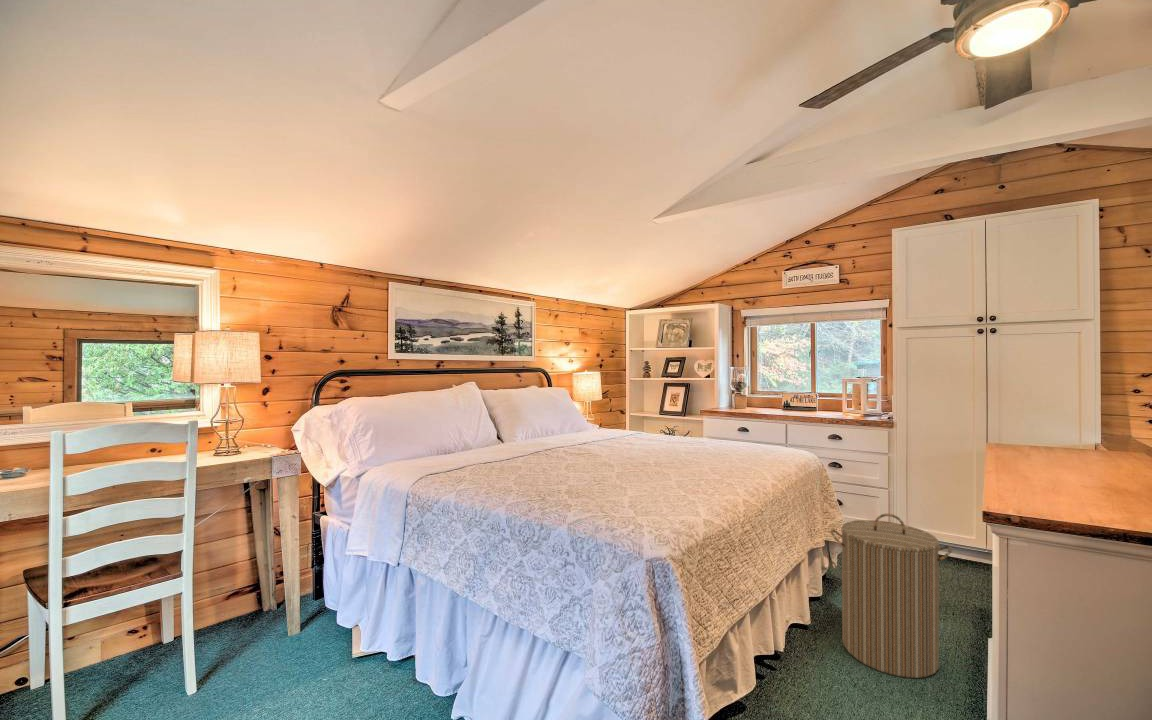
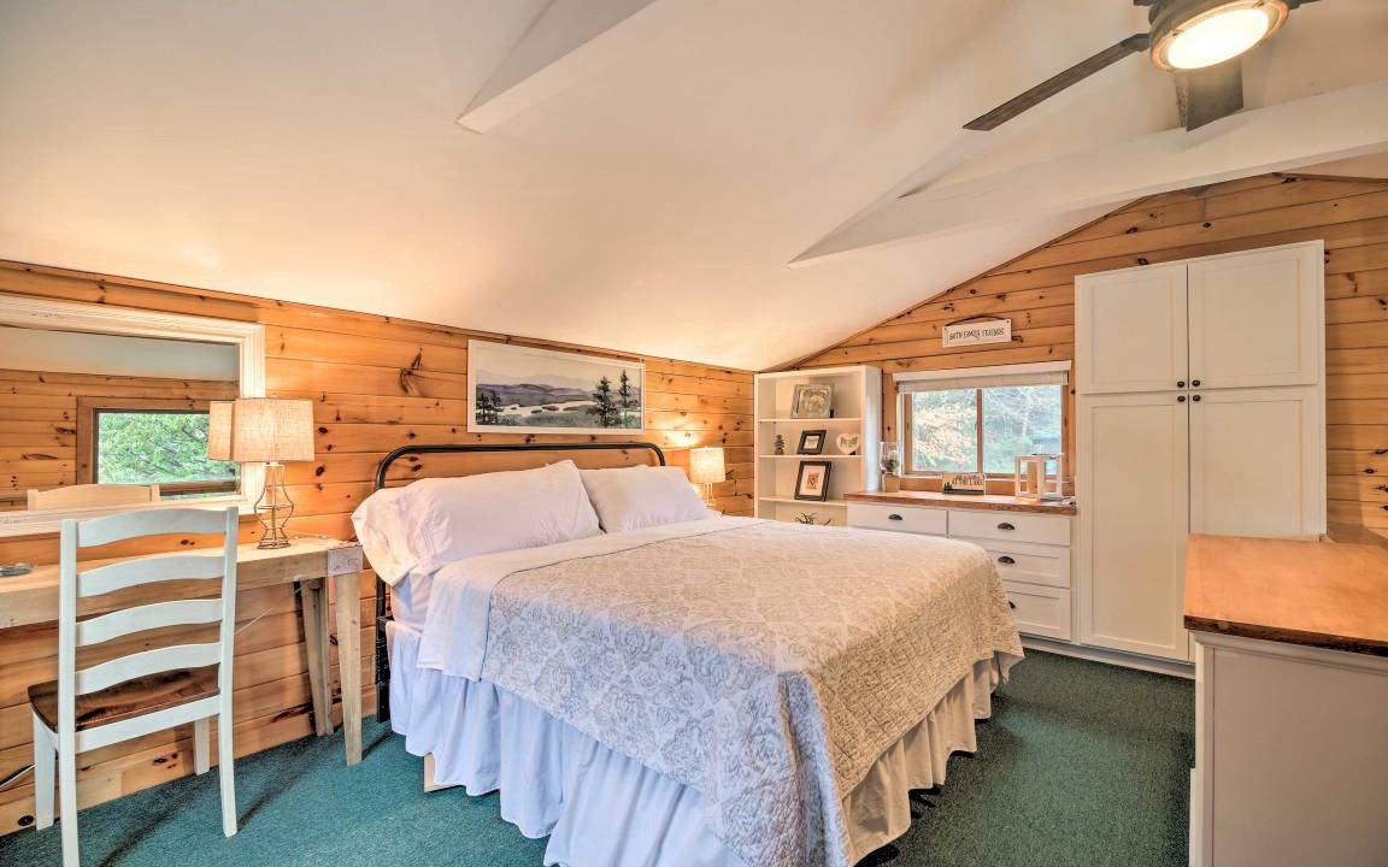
- laundry hamper (888, 583)
